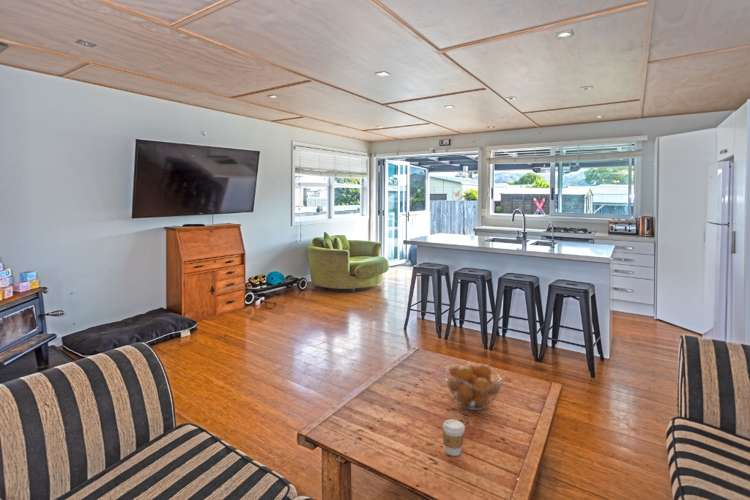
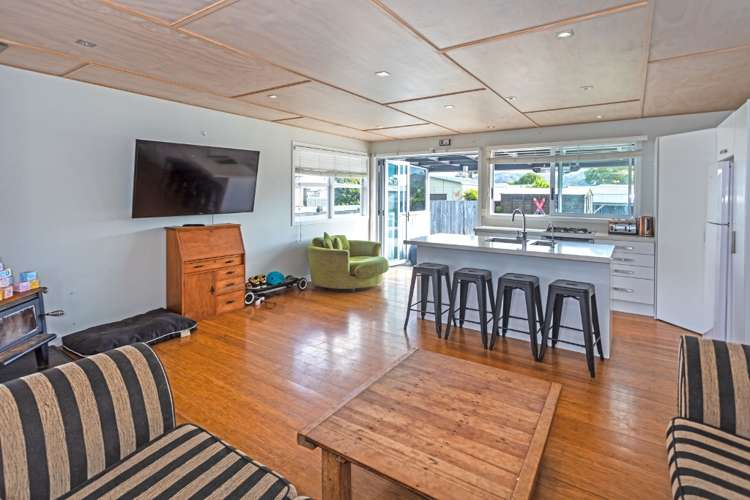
- fruit basket (473, 384)
- coffee cup (453, 437)
